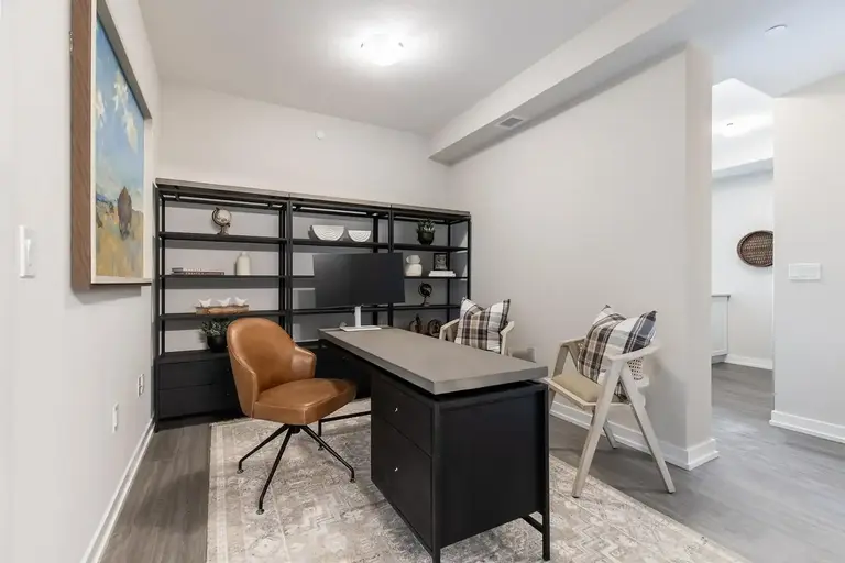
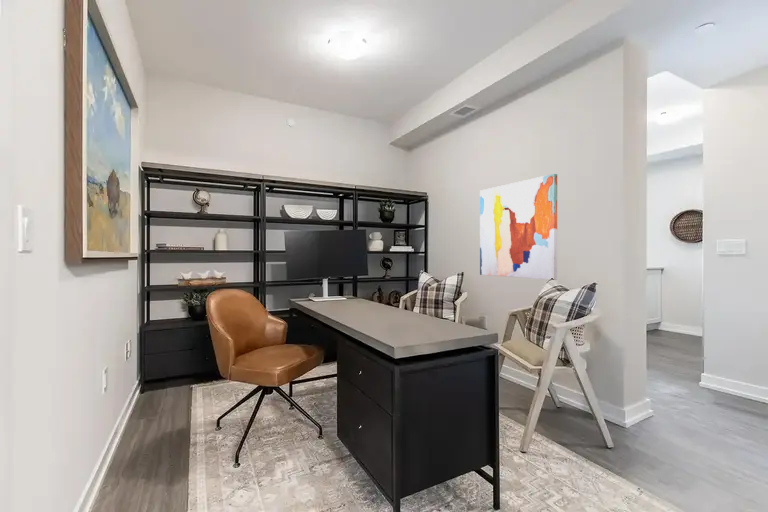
+ wall art (514, 230)
